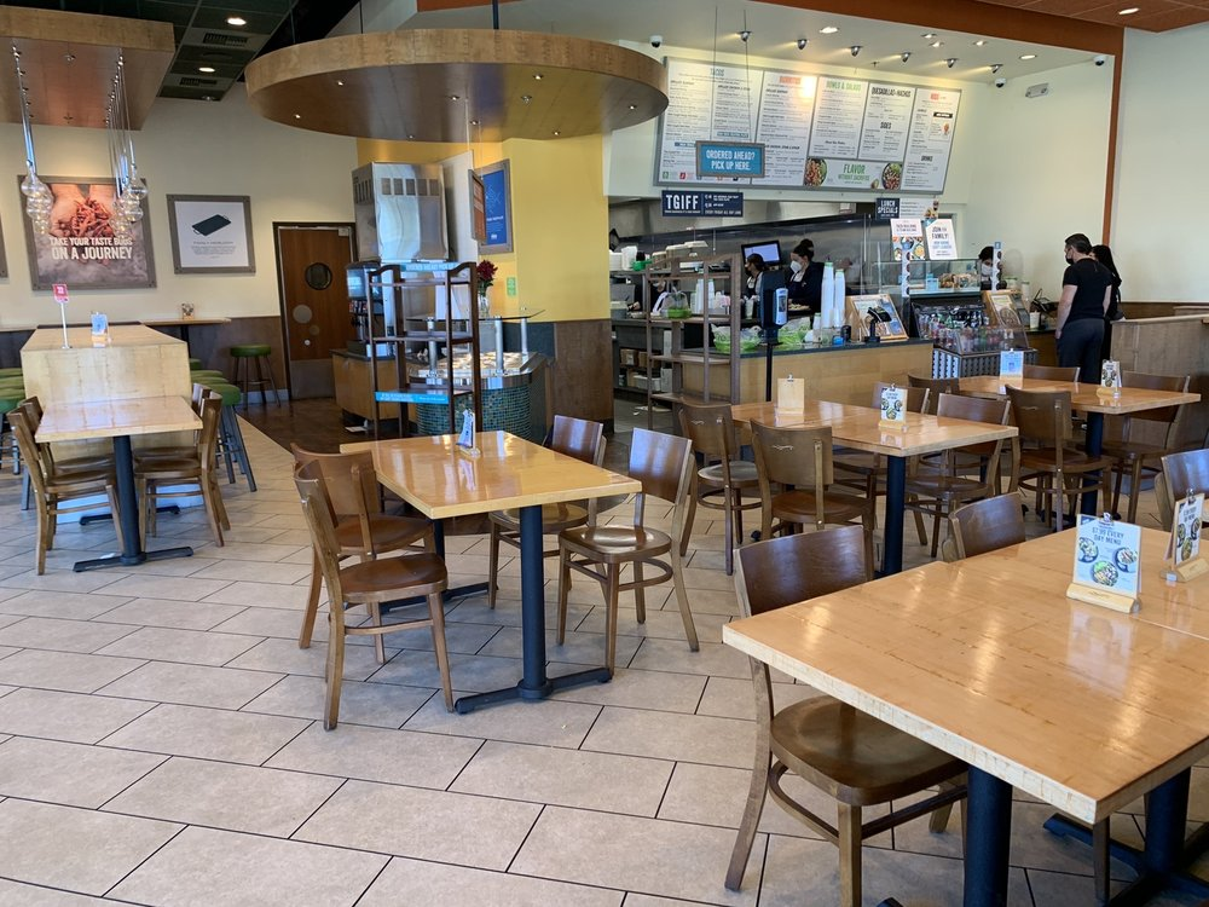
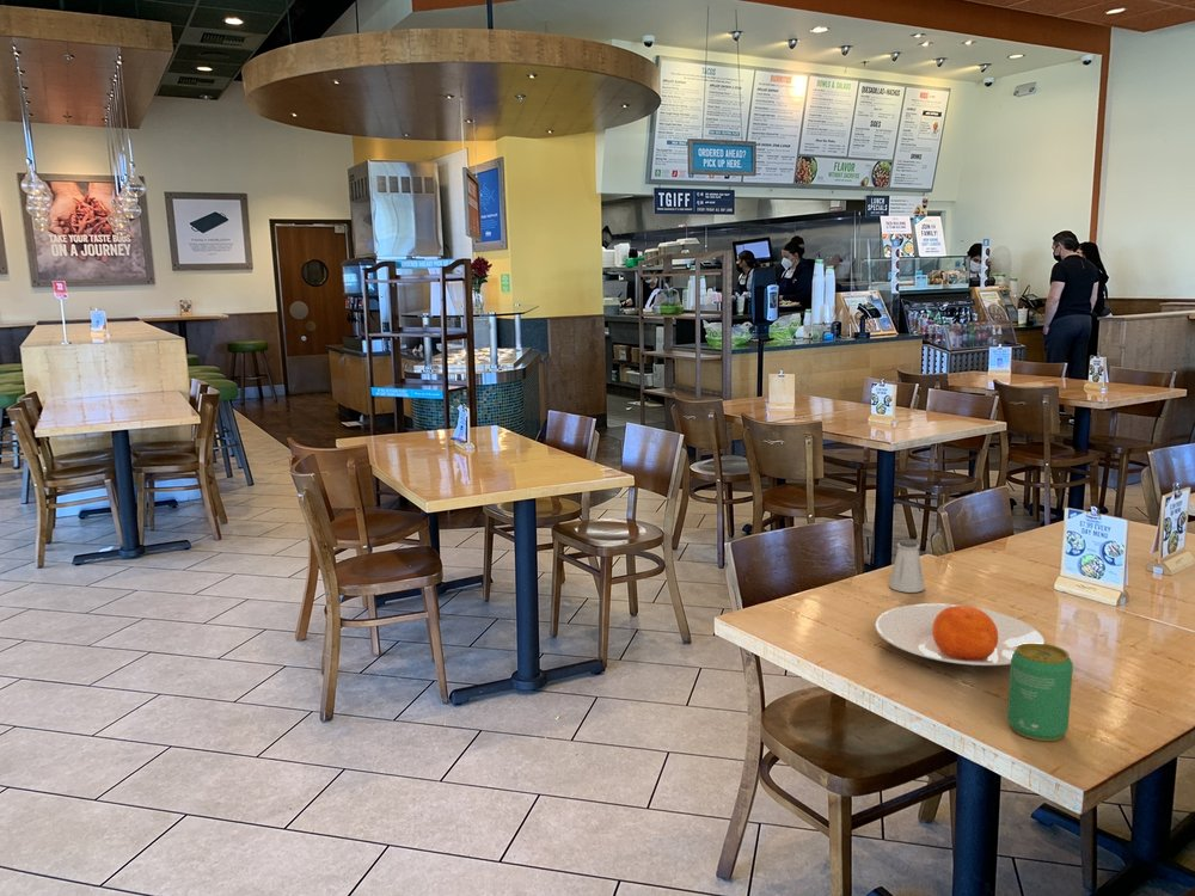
+ plate (957, 626)
+ saltshaker (907, 564)
+ beverage can (1038, 691)
